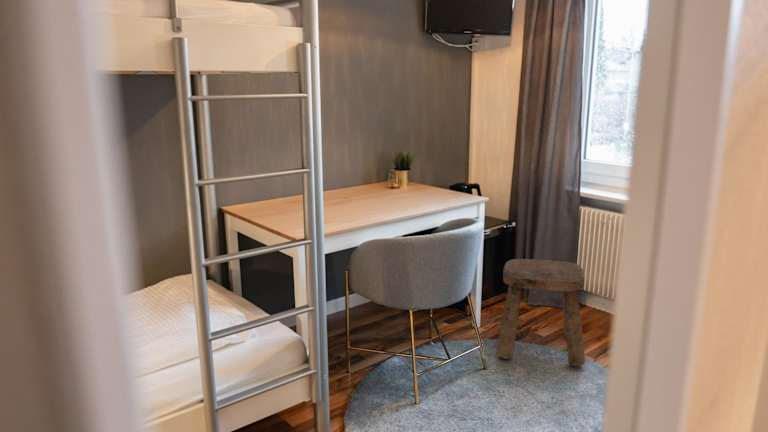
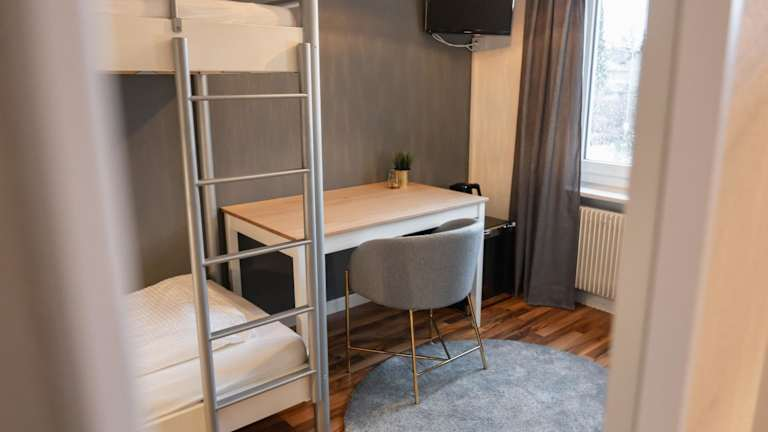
- stool (547, 290)
